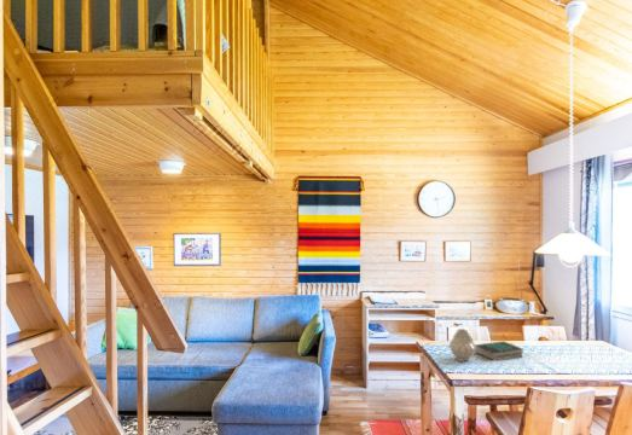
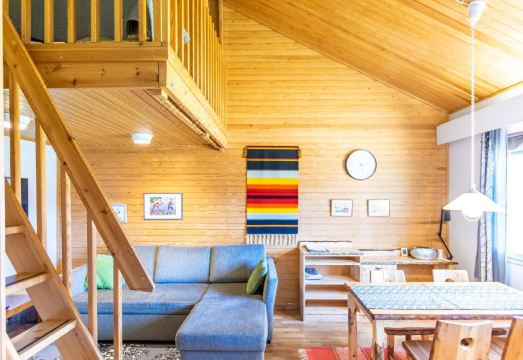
- book (498, 350)
- vase (462, 344)
